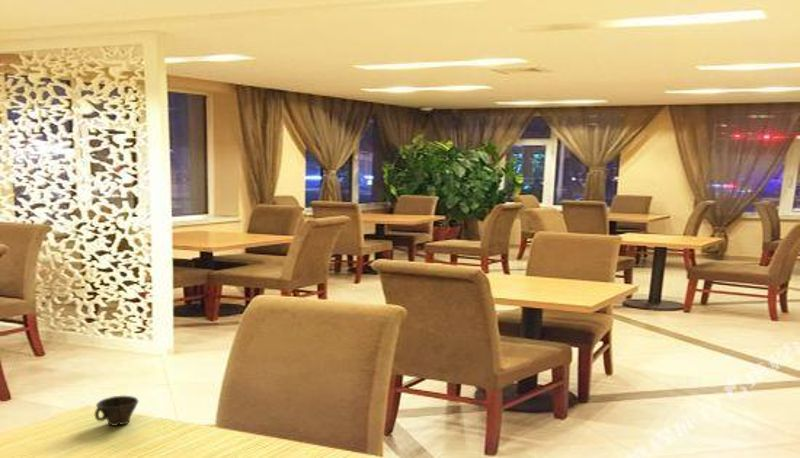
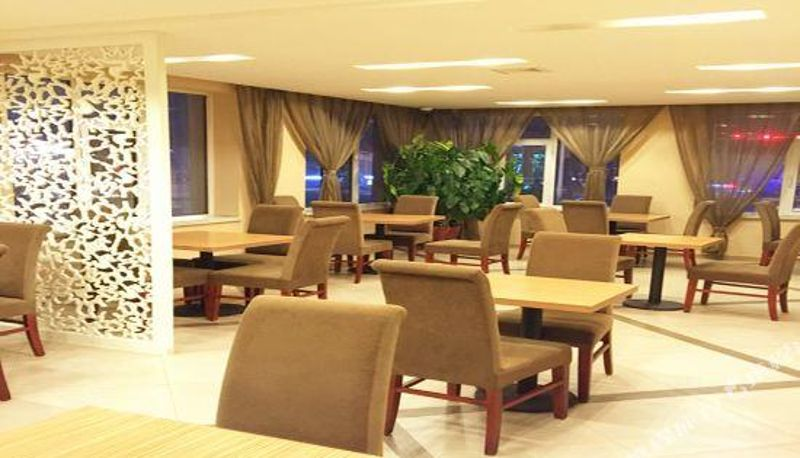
- cup (115, 412)
